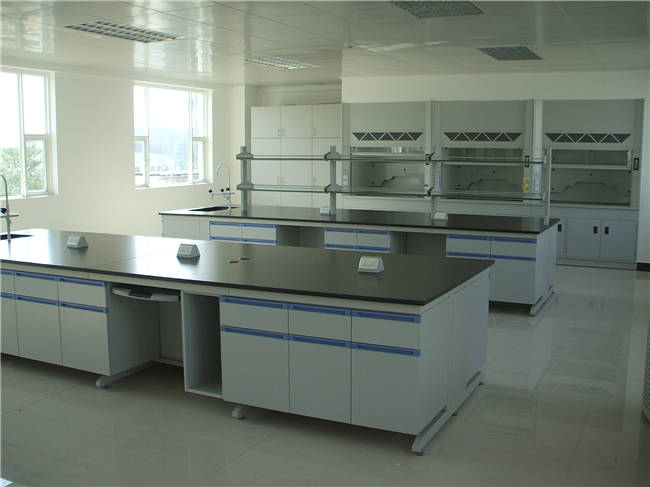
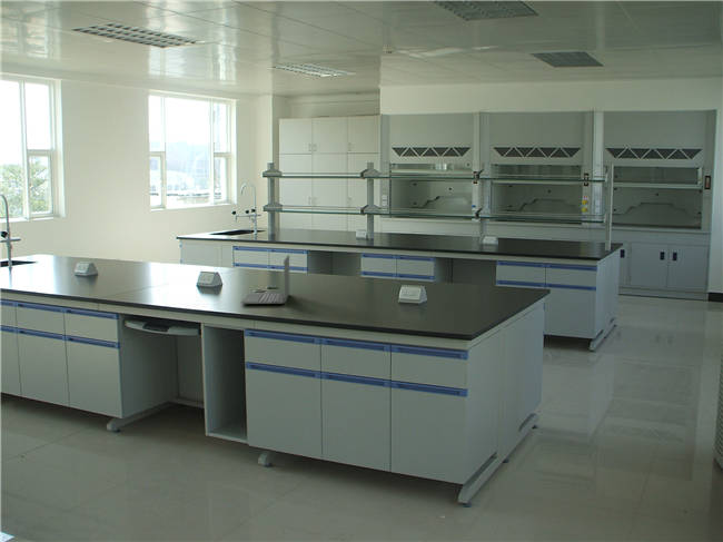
+ laptop (266, 293)
